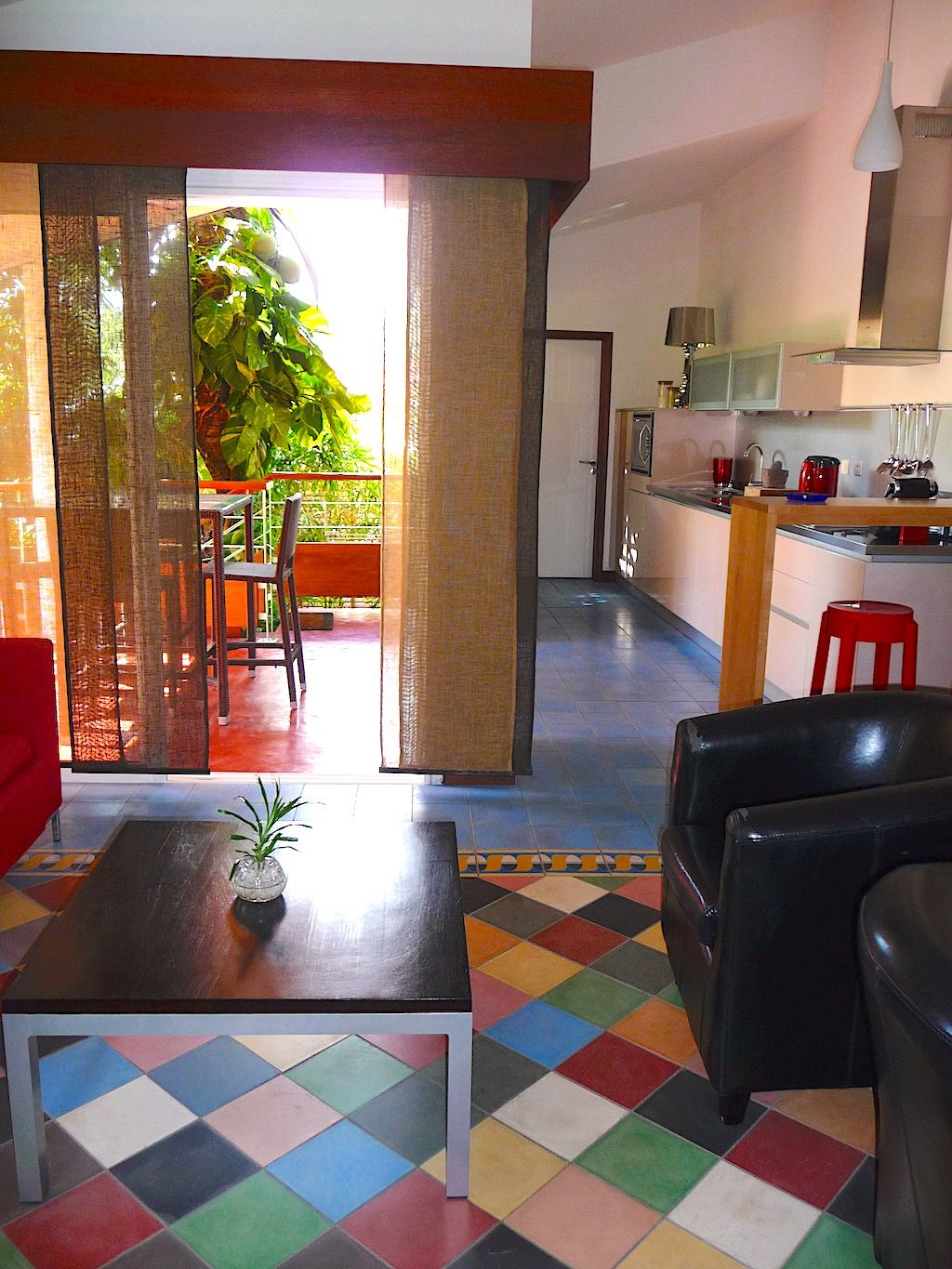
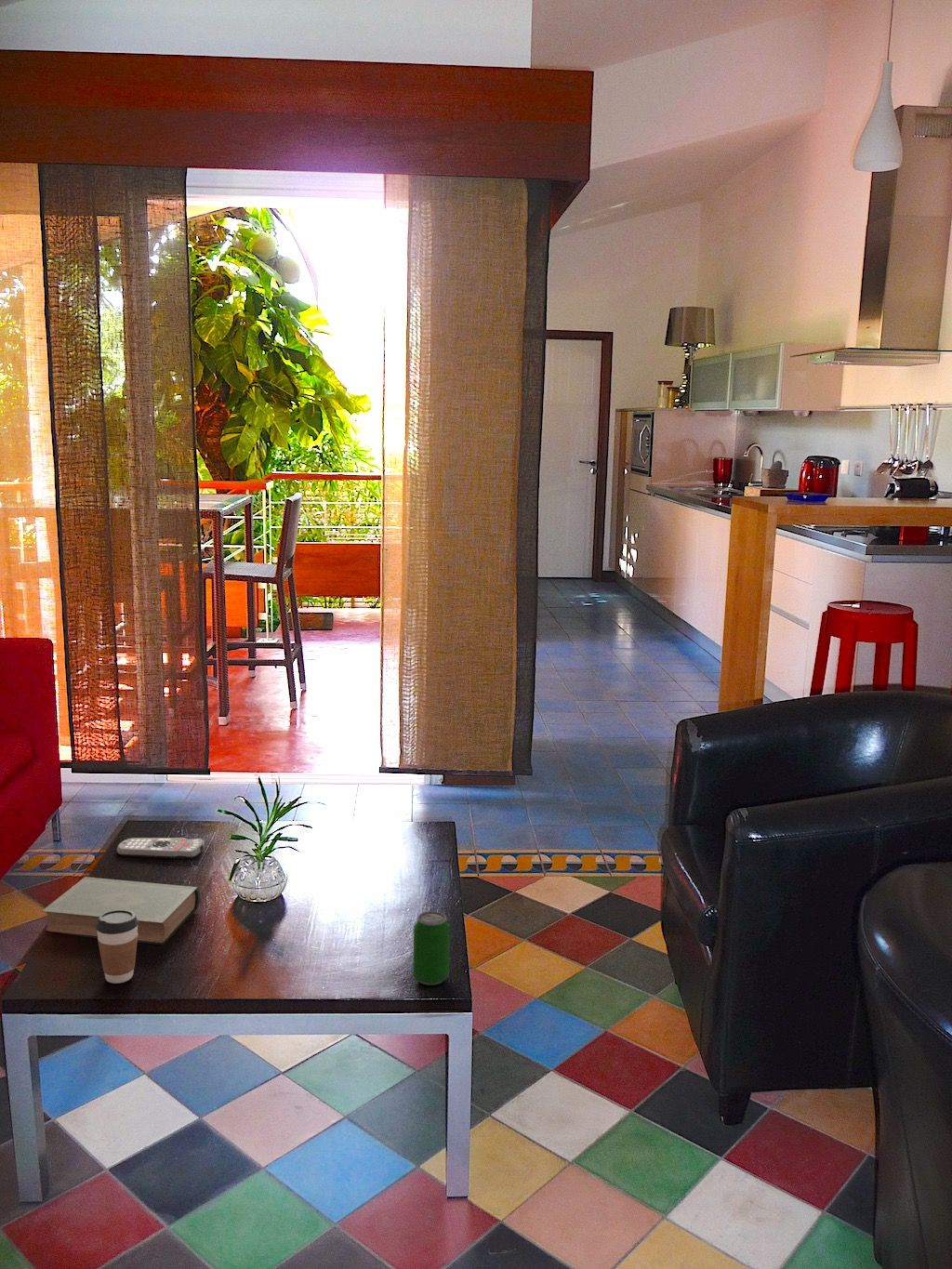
+ beverage can (431, 948)
+ coffee cup (118, 946)
+ remote control (160, 847)
+ book (124, 907)
